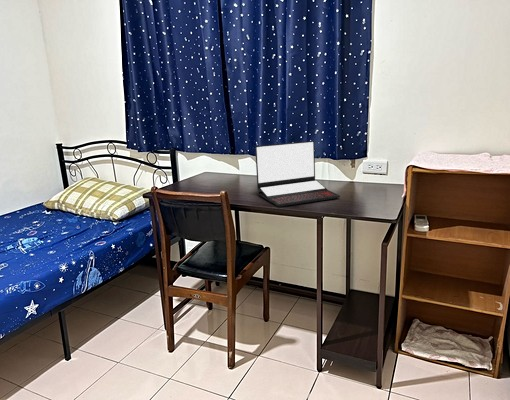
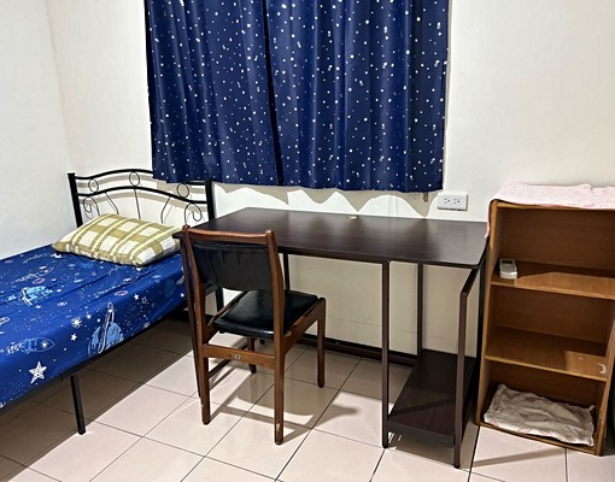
- laptop (297, 171)
